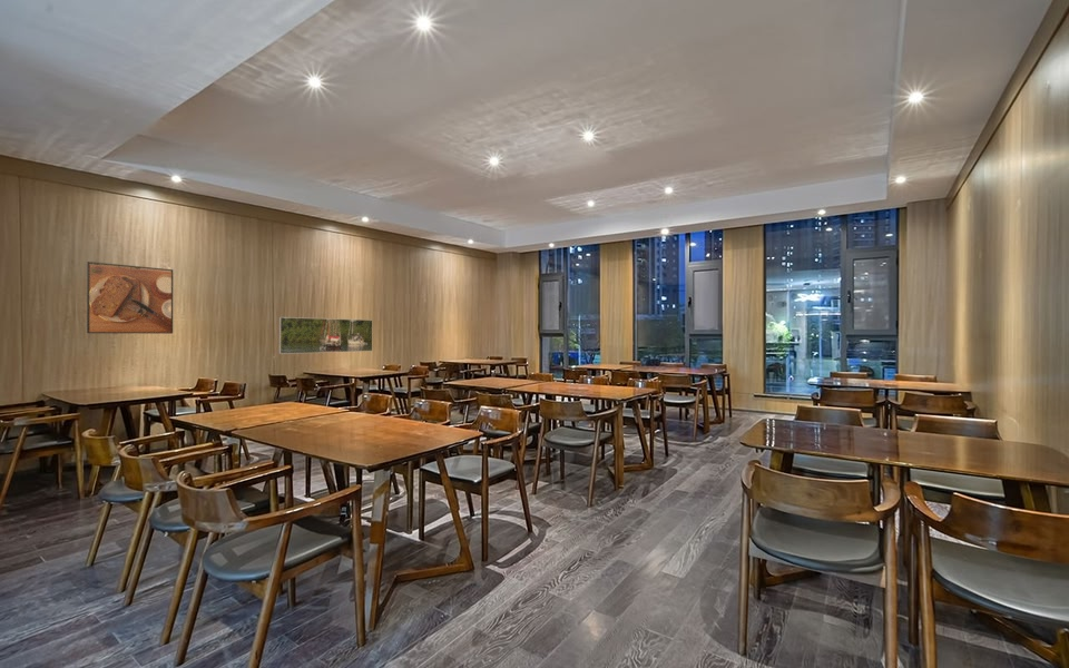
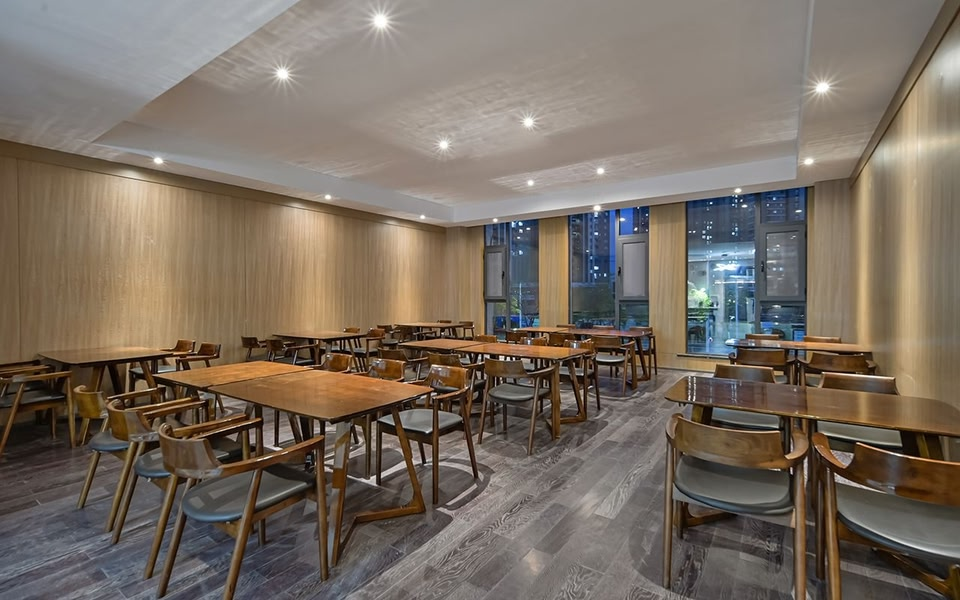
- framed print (330, 335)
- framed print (133, 299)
